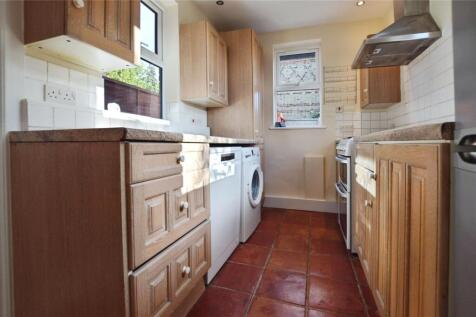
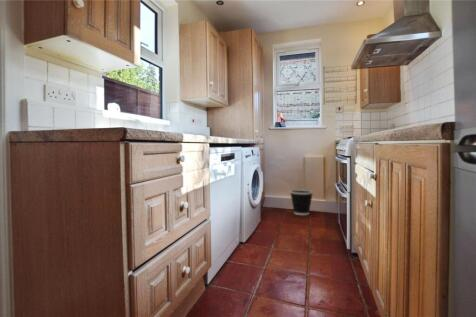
+ wastebasket (301, 202)
